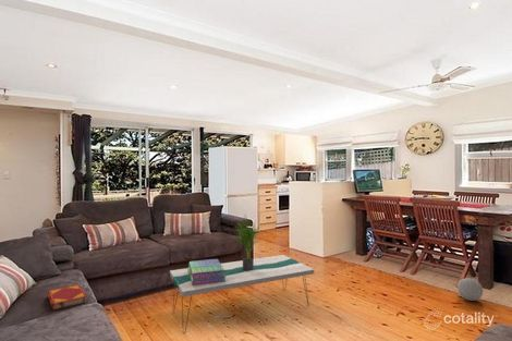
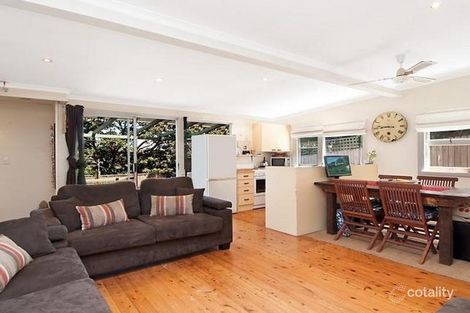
- decorative ball (470, 289)
- hardback book (66, 296)
- coffee table (242, 285)
- potted plant (248, 242)
- stack of books (206, 270)
